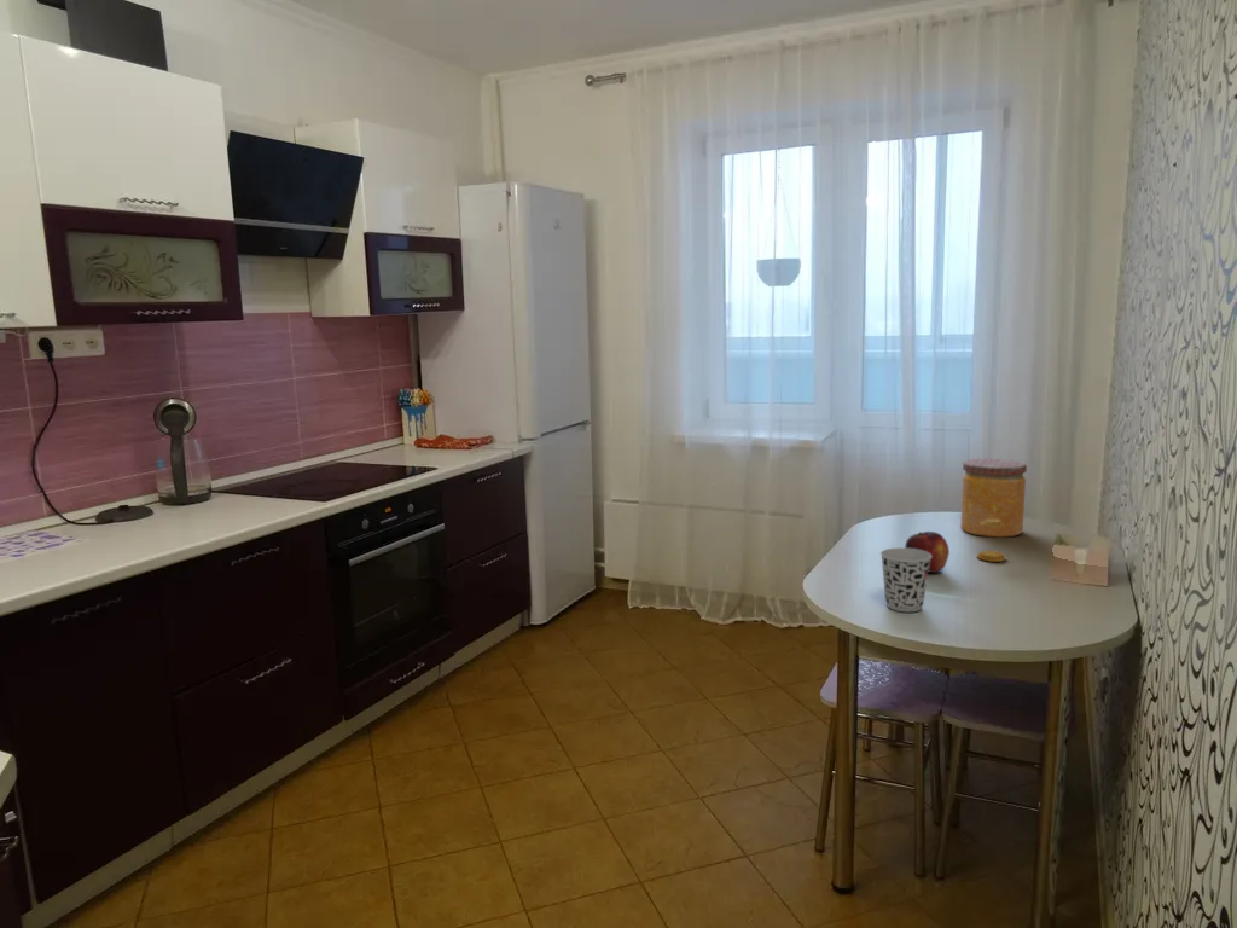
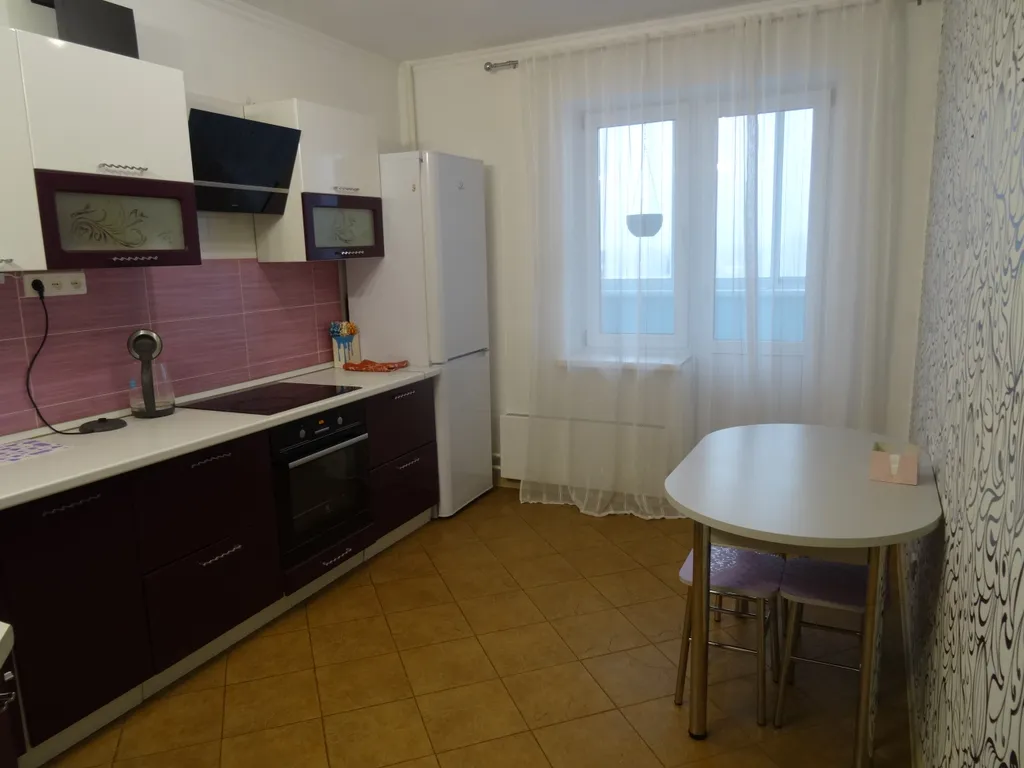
- jar (992, 497)
- fruit (927, 550)
- cup (905, 580)
- salt shaker (992, 551)
